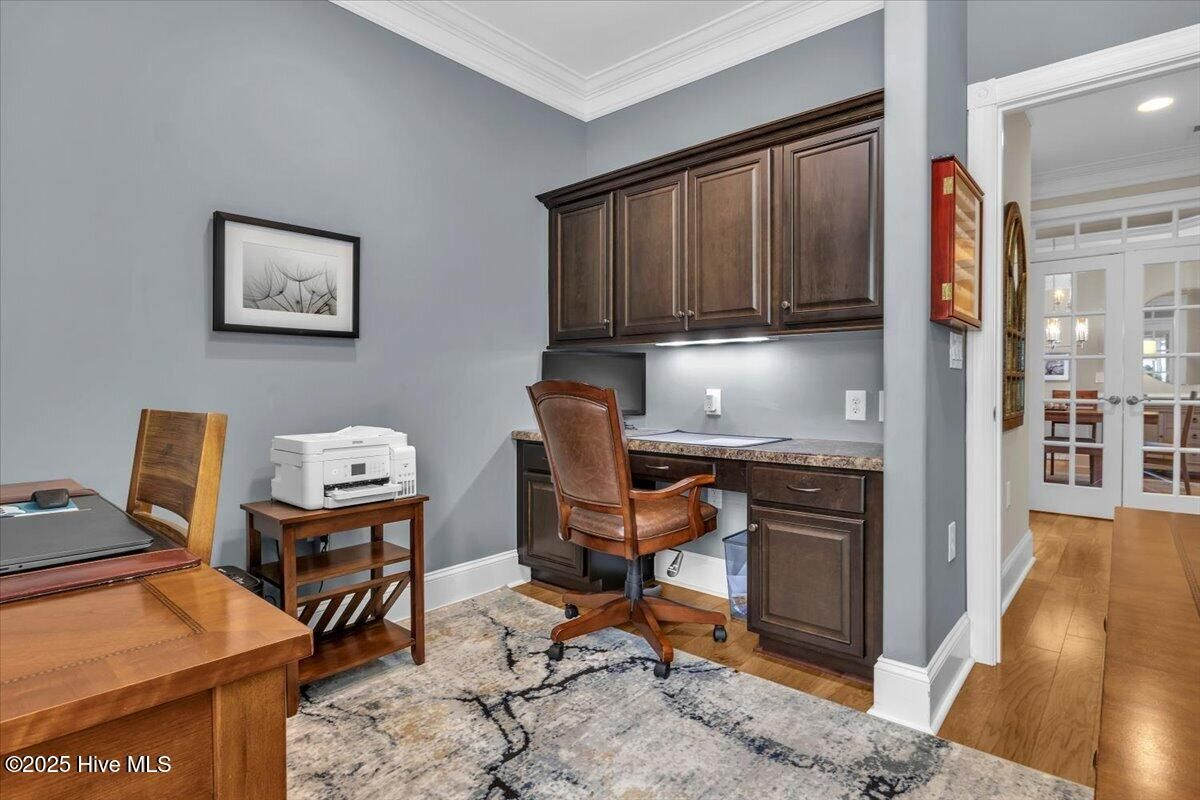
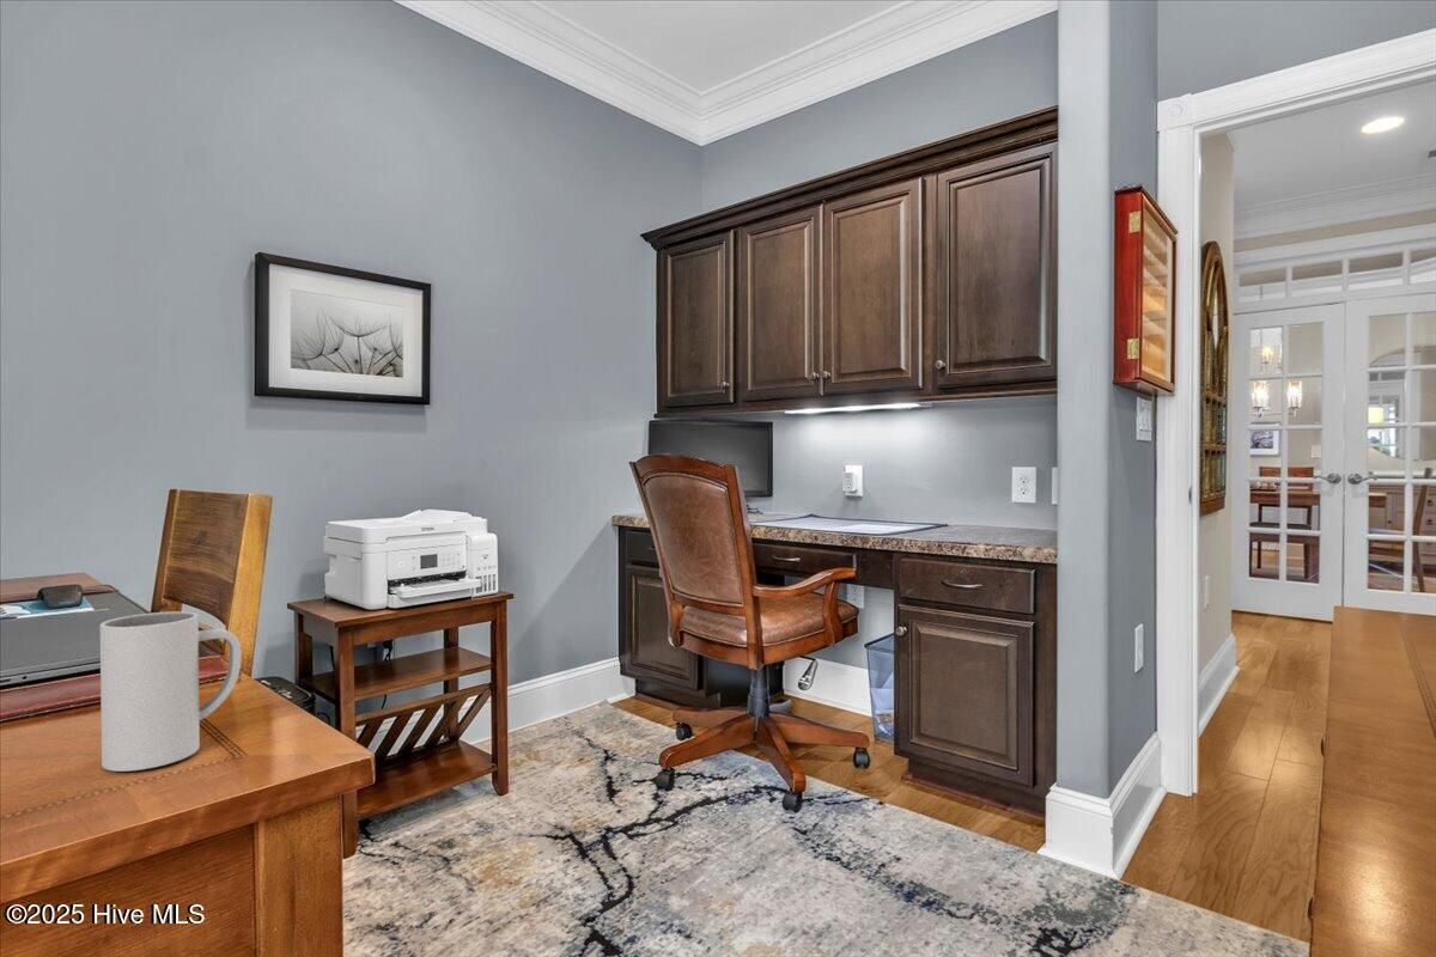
+ mug (174, 683)
